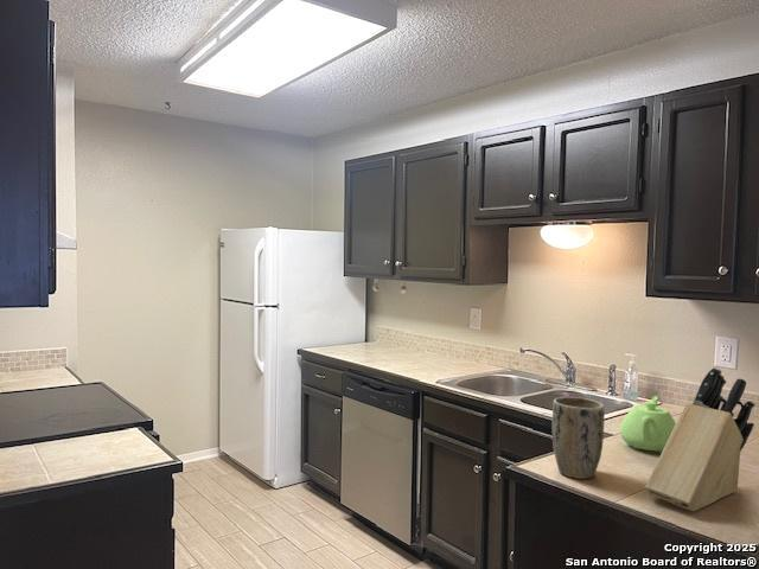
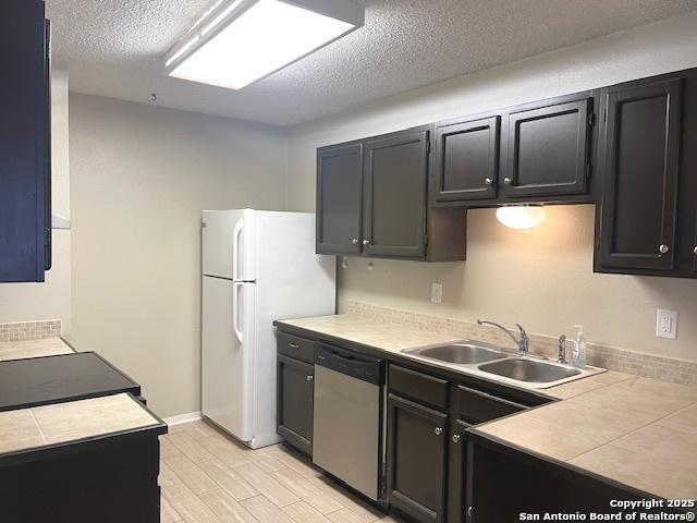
- teapot (650, 423)
- knife block (703, 431)
- plant pot (576, 437)
